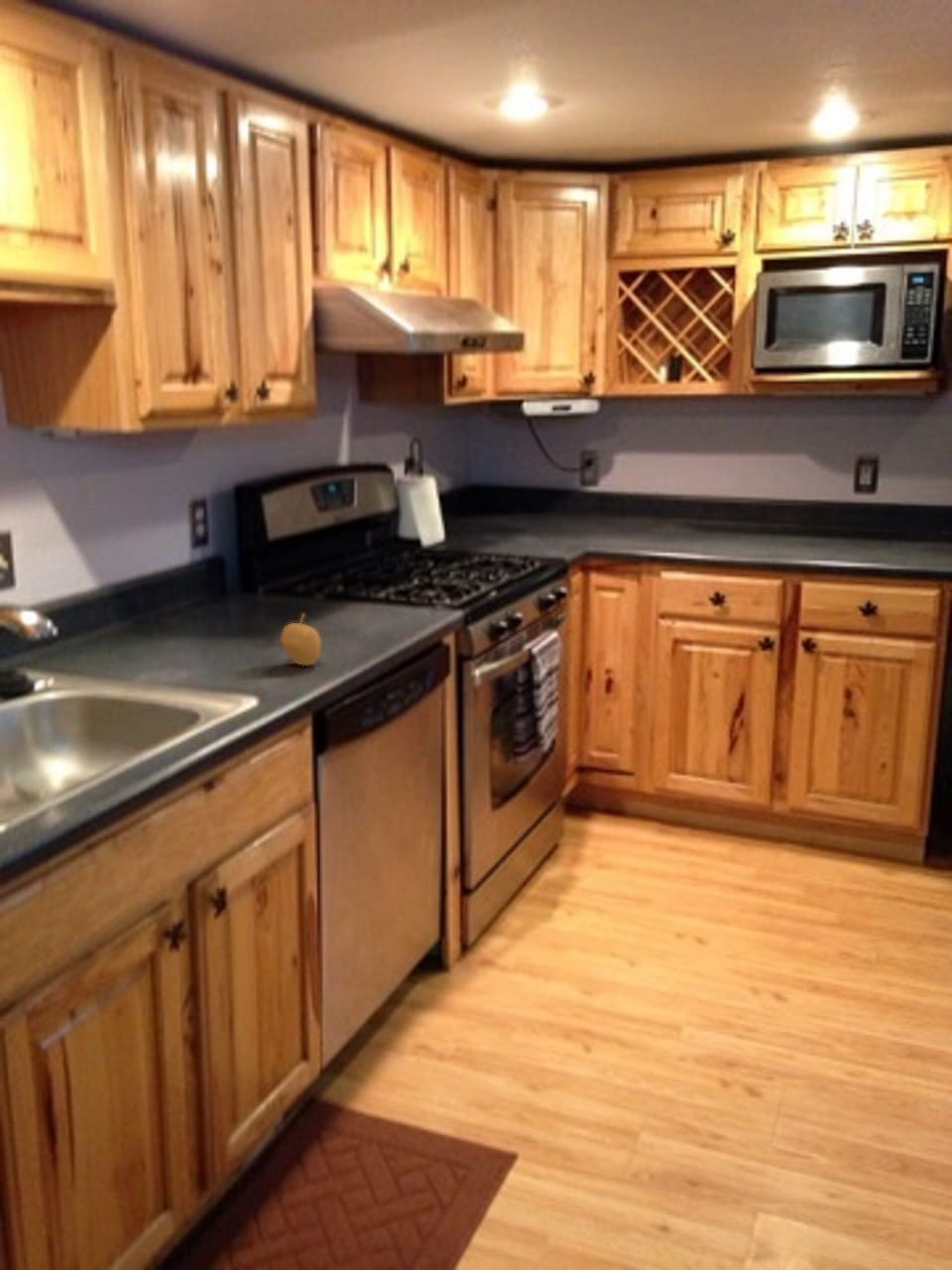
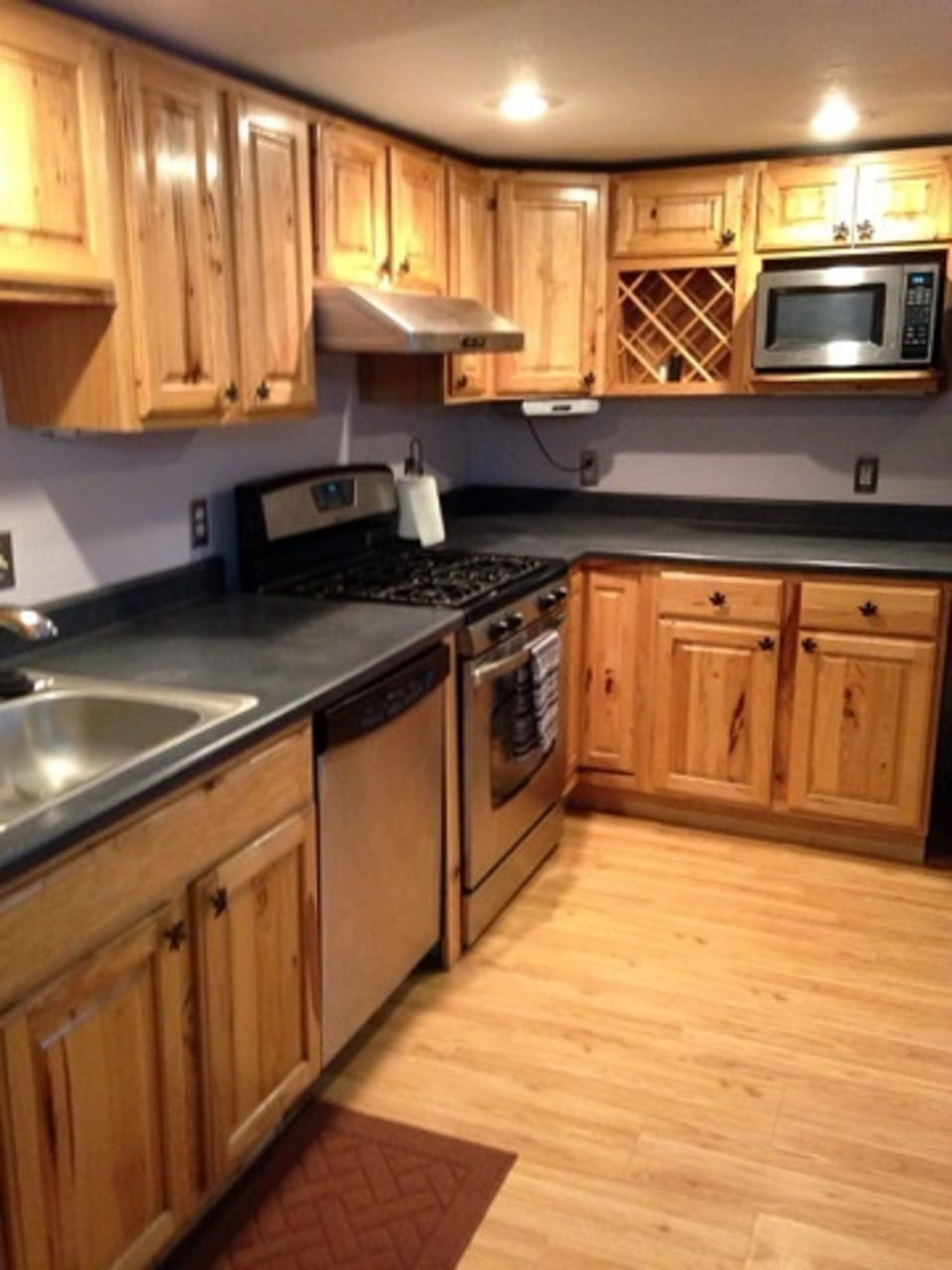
- fruit (300, 639)
